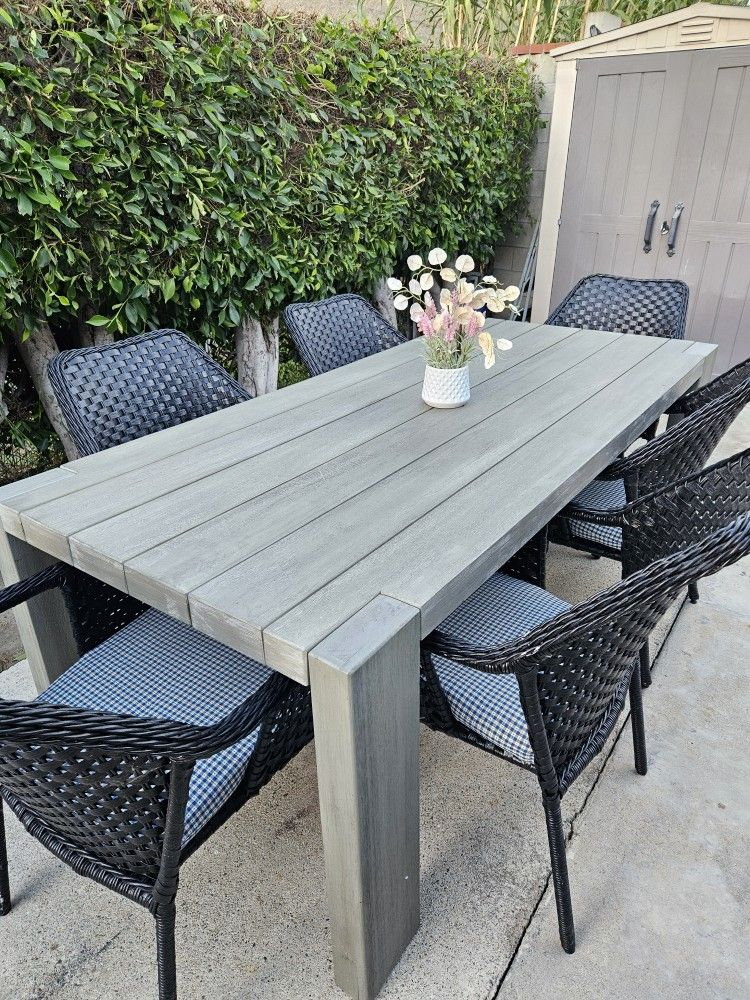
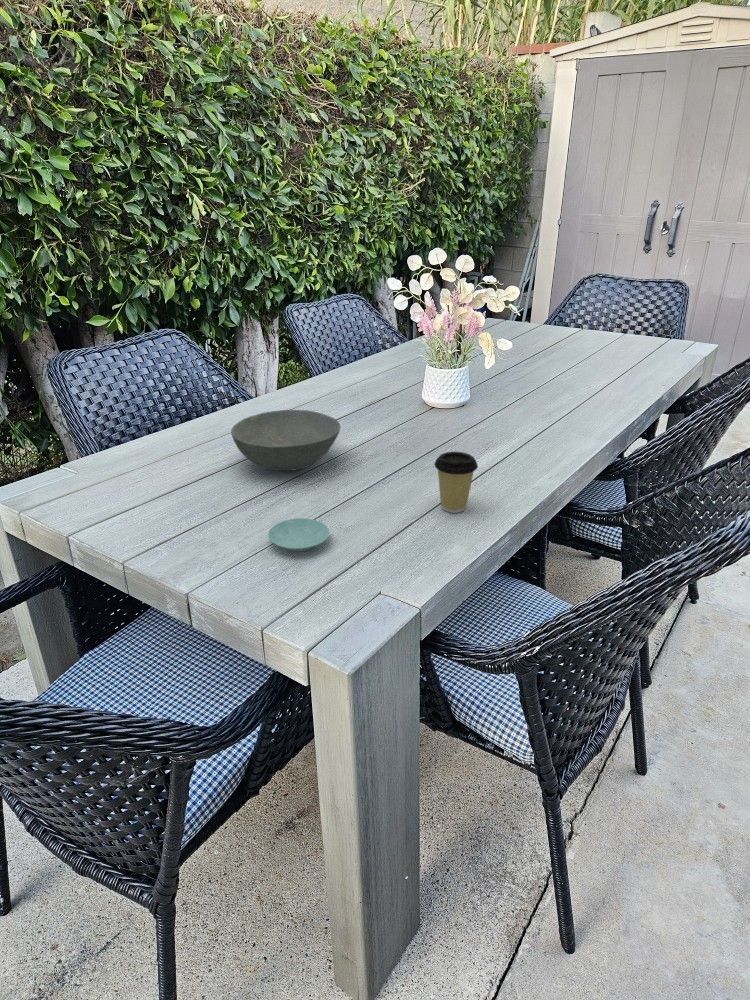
+ bowl (287, 443)
+ saucer (299, 537)
+ coffee cup (455, 482)
